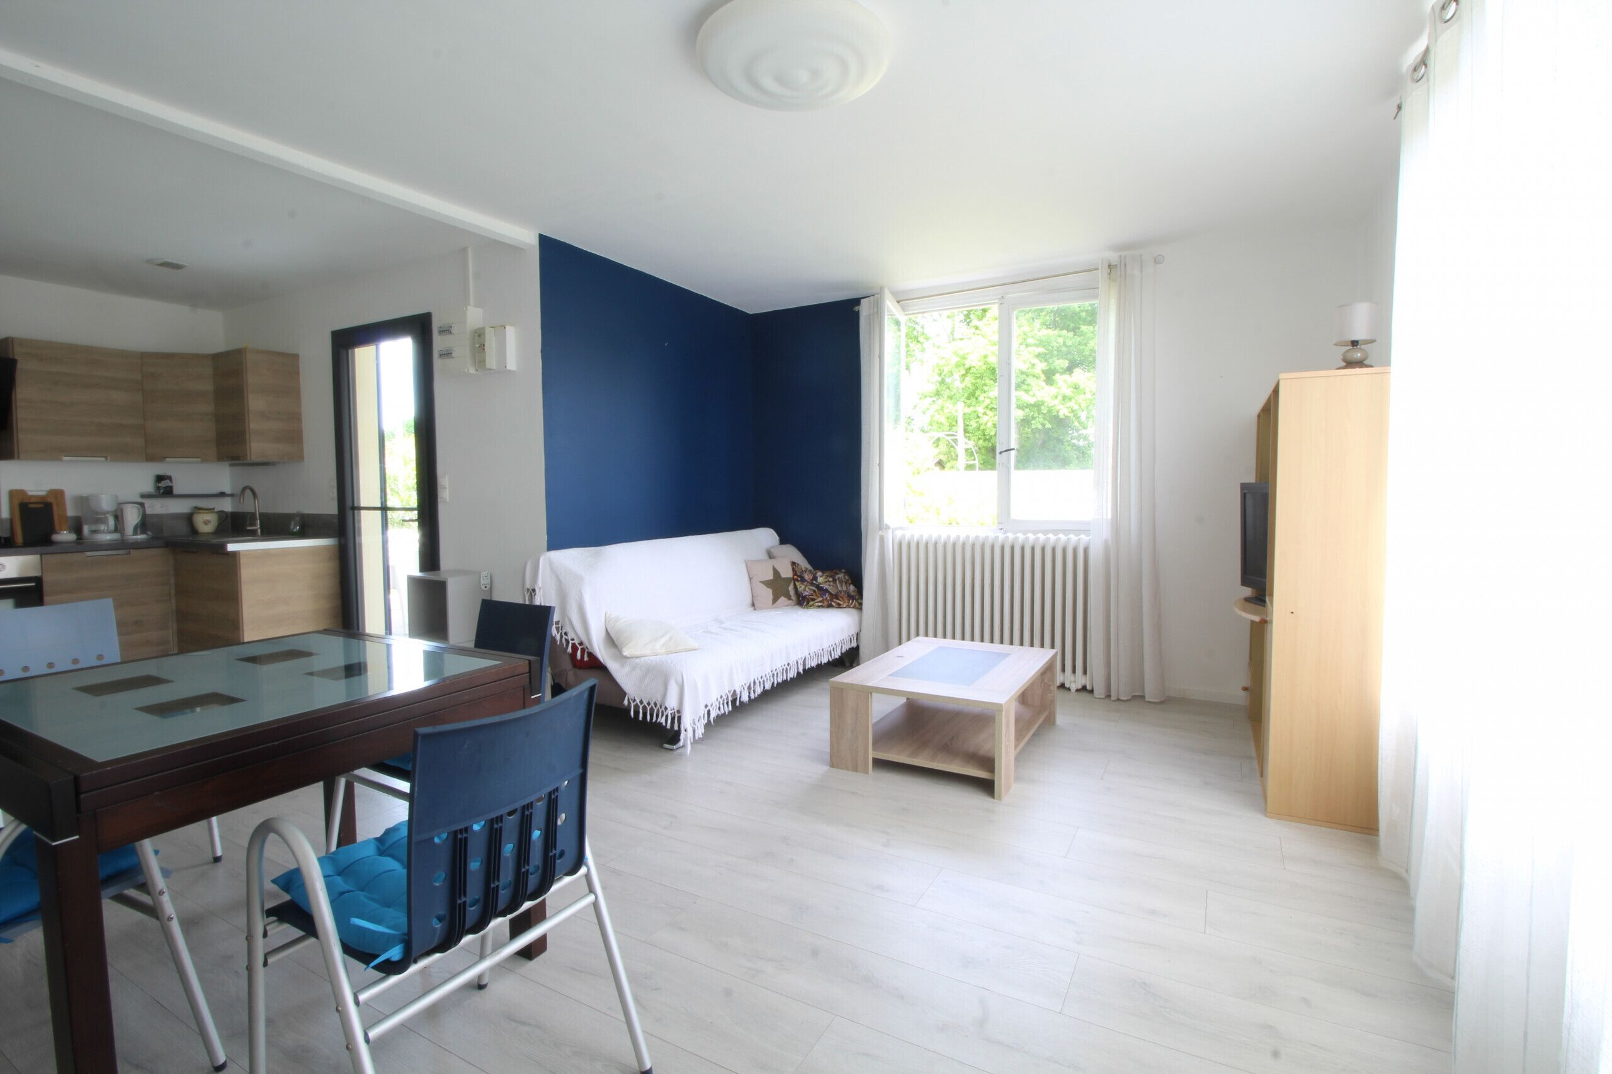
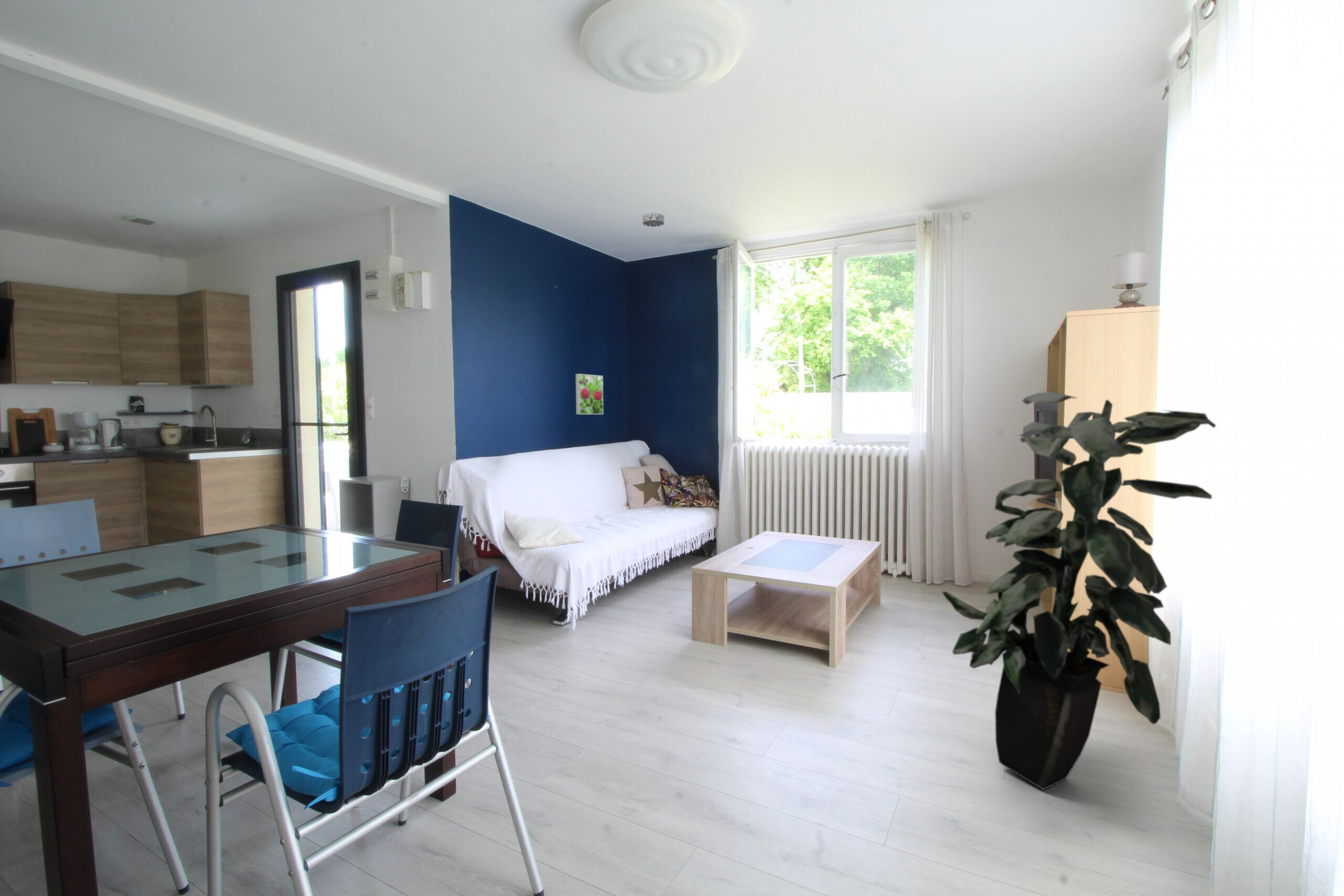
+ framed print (590, 394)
+ smoke detector (653, 219)
+ indoor plant (1065, 588)
